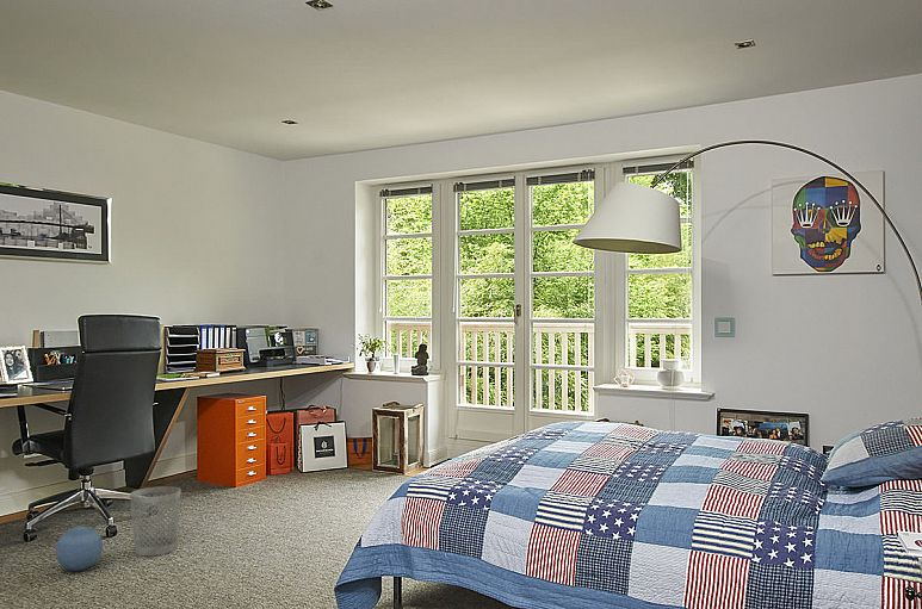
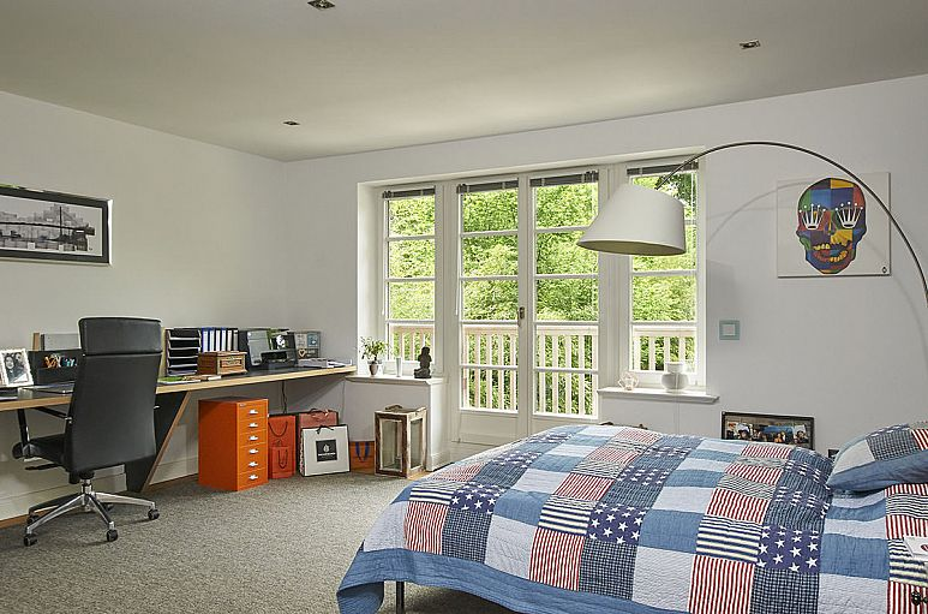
- wastebasket (155, 521)
- ball (79, 548)
